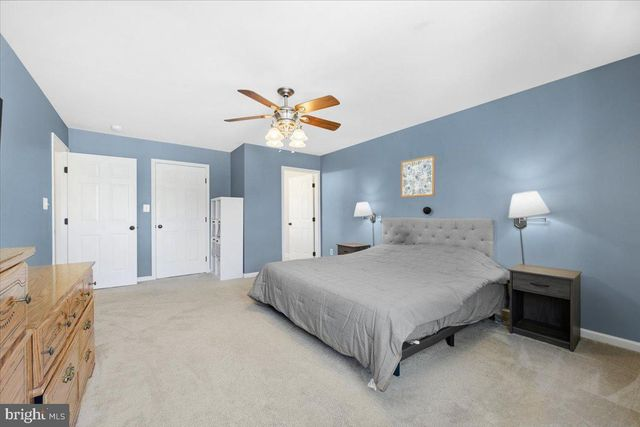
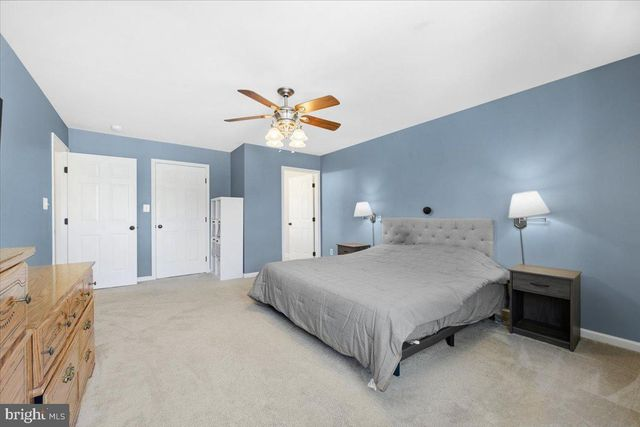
- wall art (418, 177)
